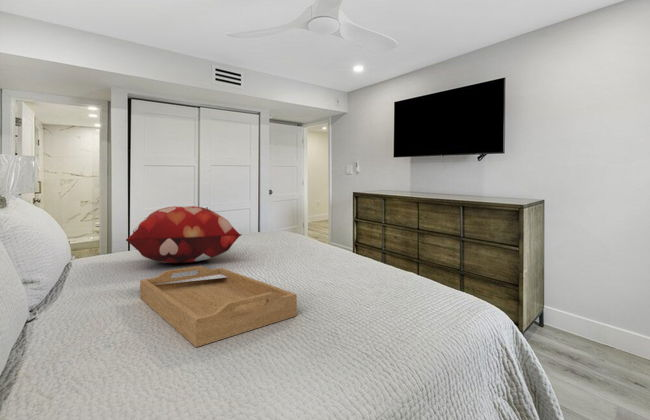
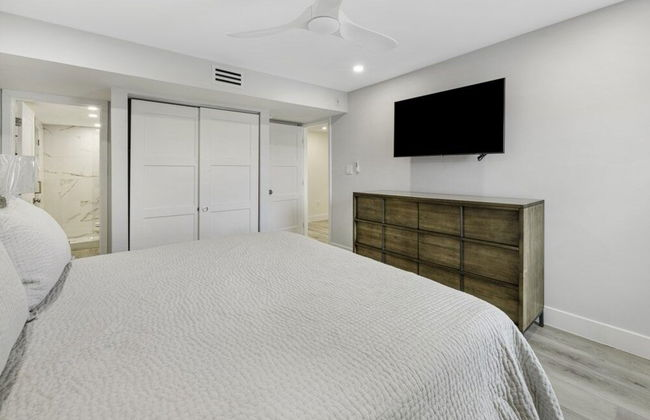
- decorative pillow (185, 233)
- serving tray (212, 293)
